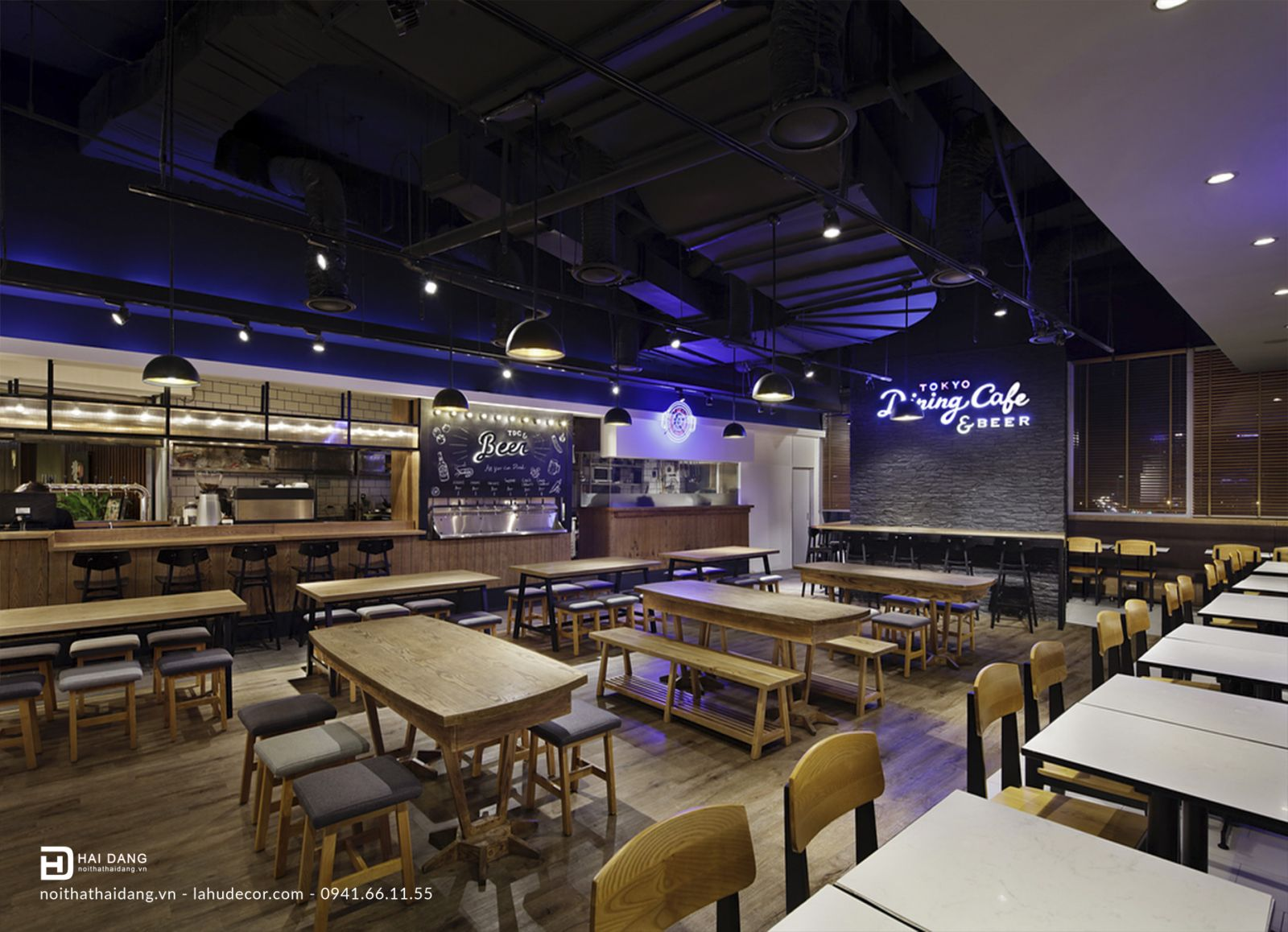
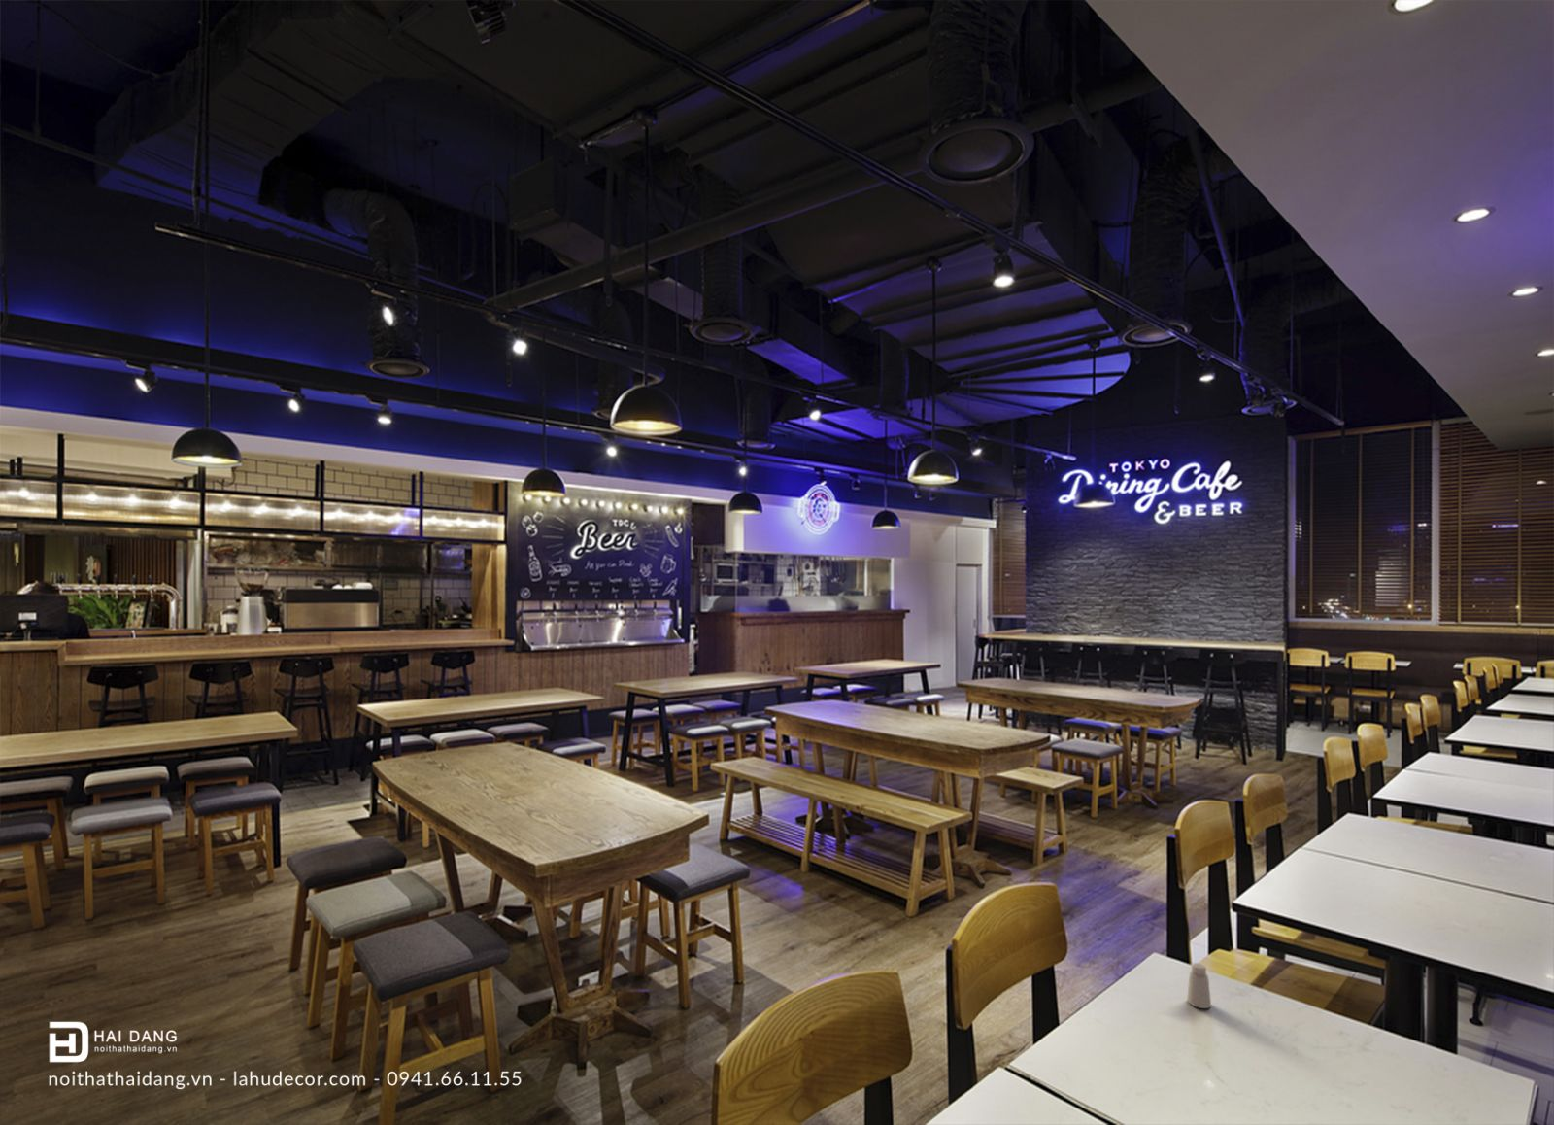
+ saltshaker (1198, 983)
